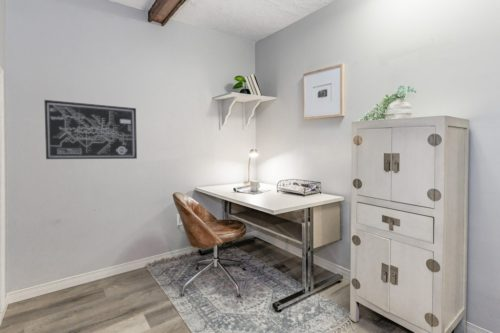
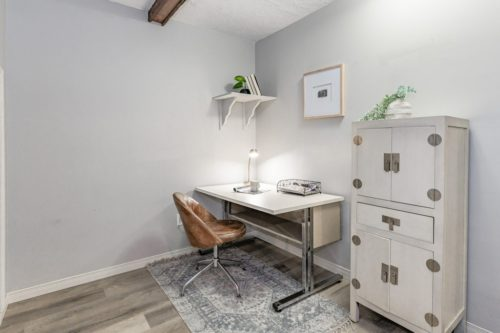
- wall art (94, 131)
